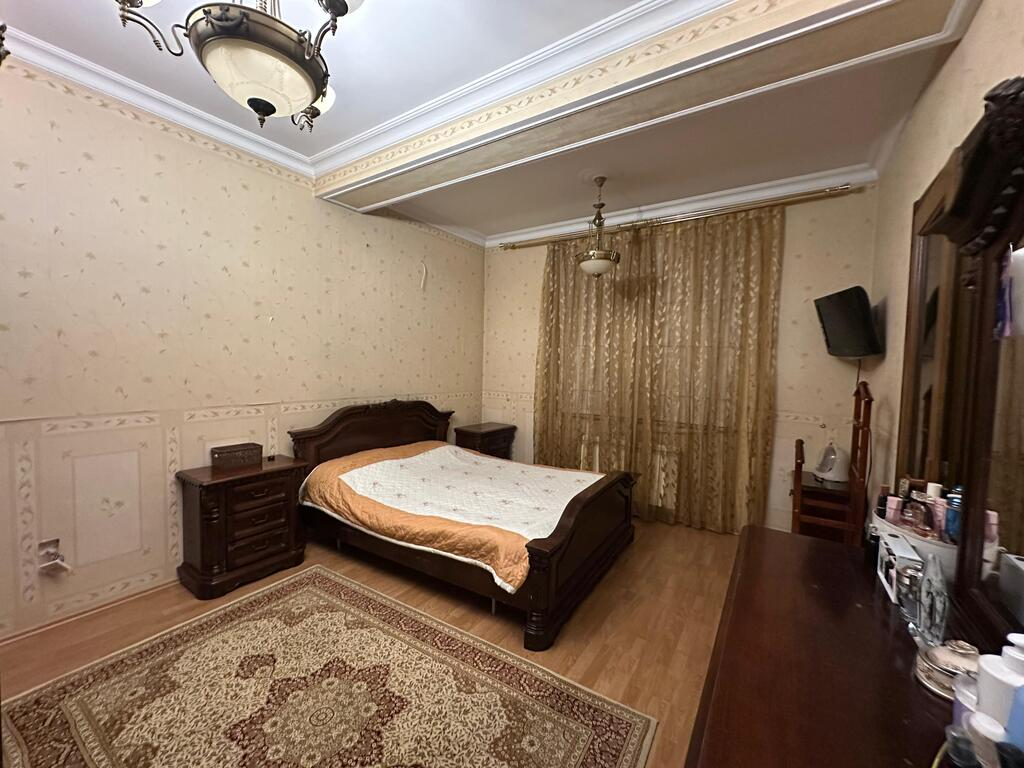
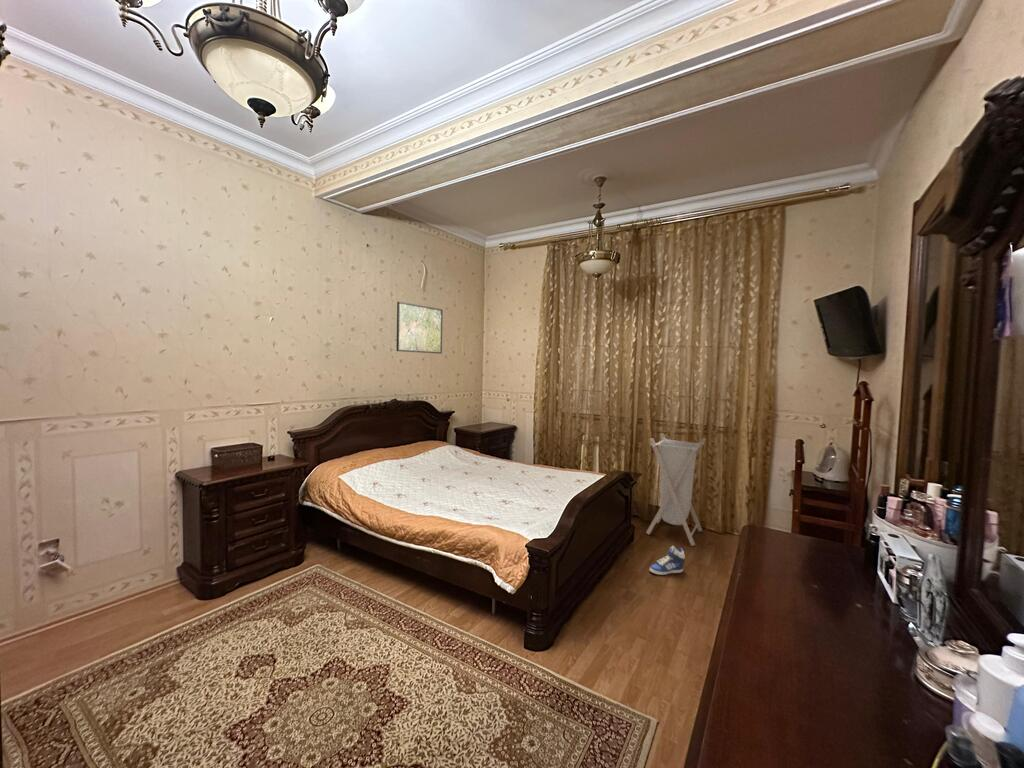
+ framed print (420, 329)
+ laundry hamper (676, 485)
+ sneaker (667, 558)
